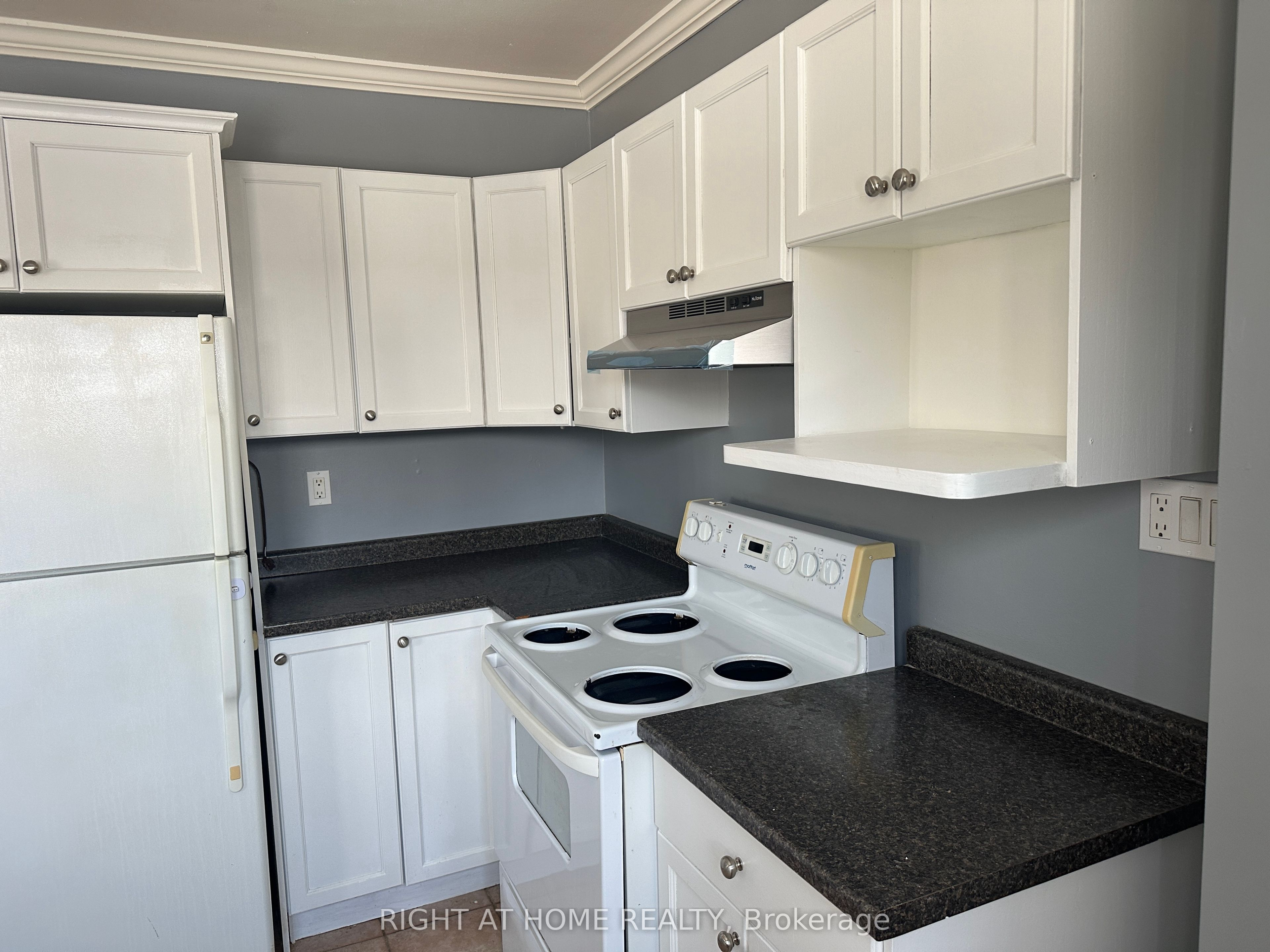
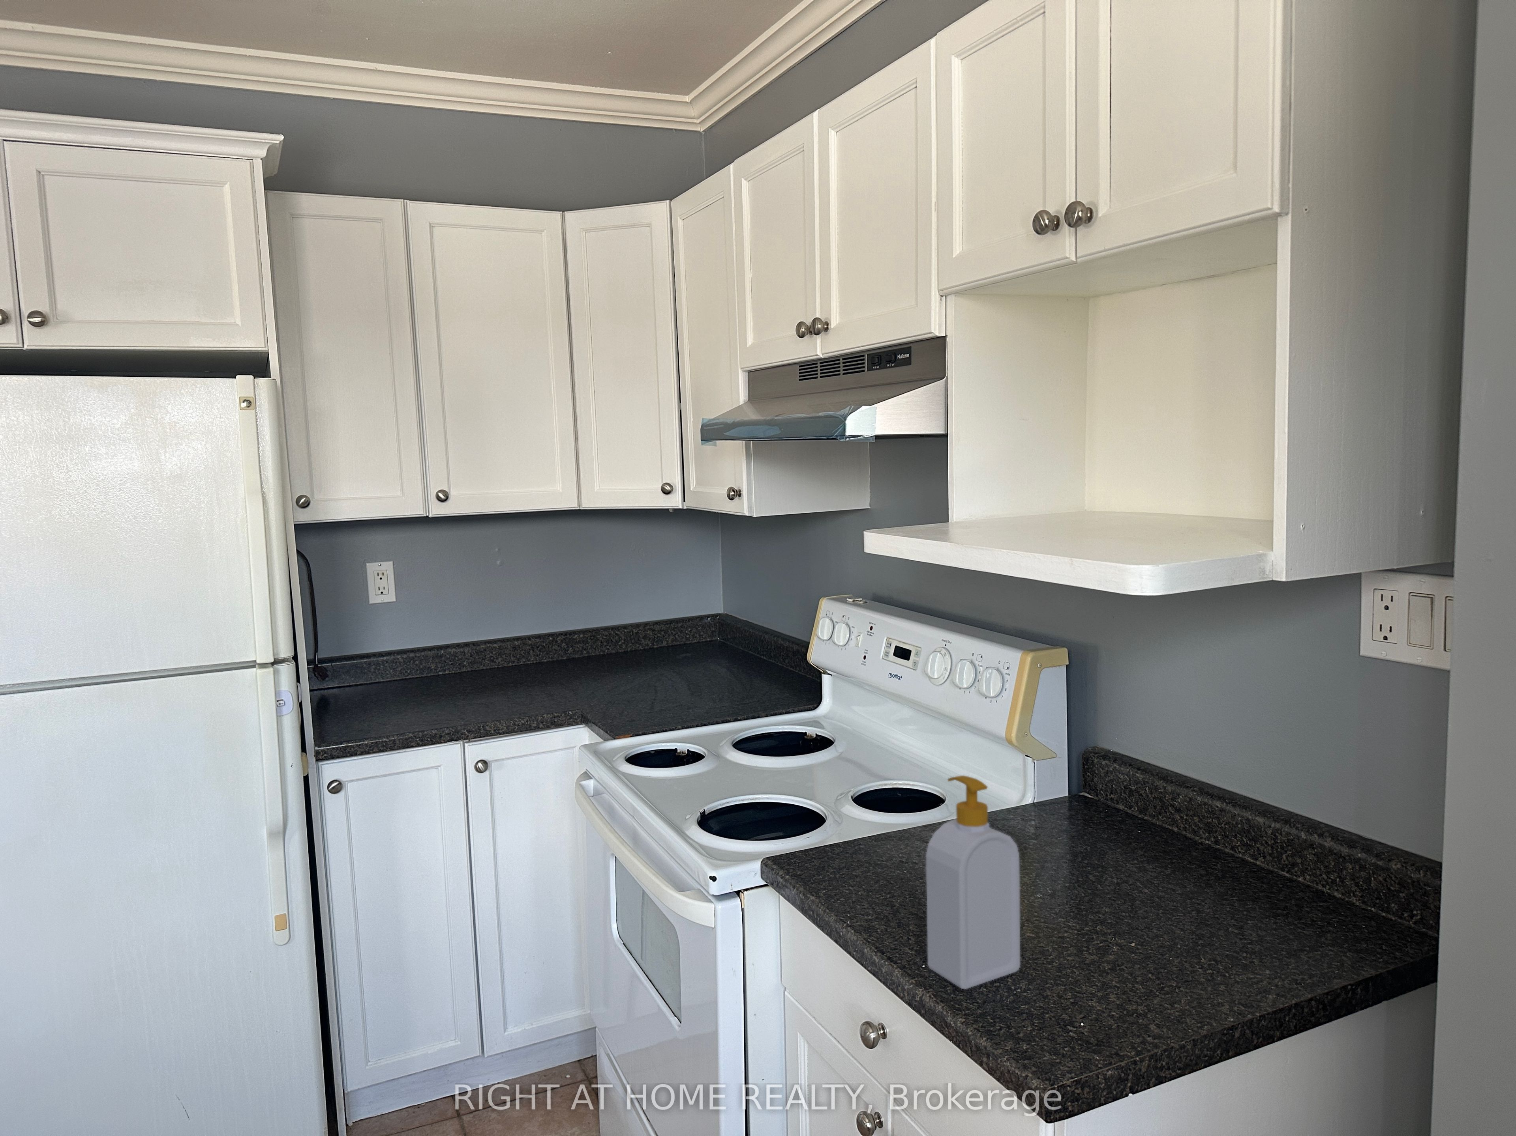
+ soap bottle (970, 875)
